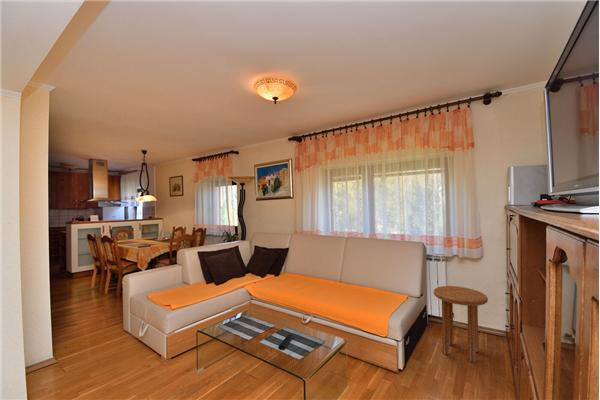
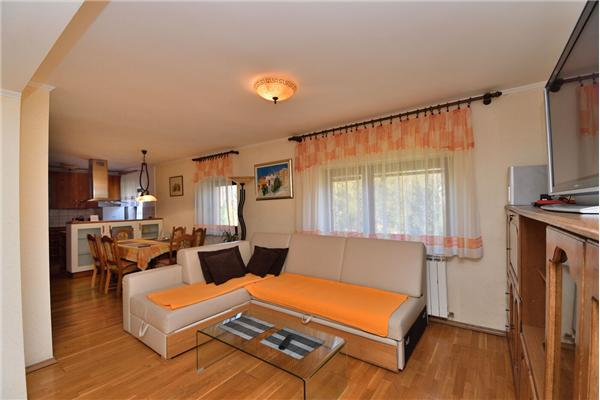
- side table (452, 322)
